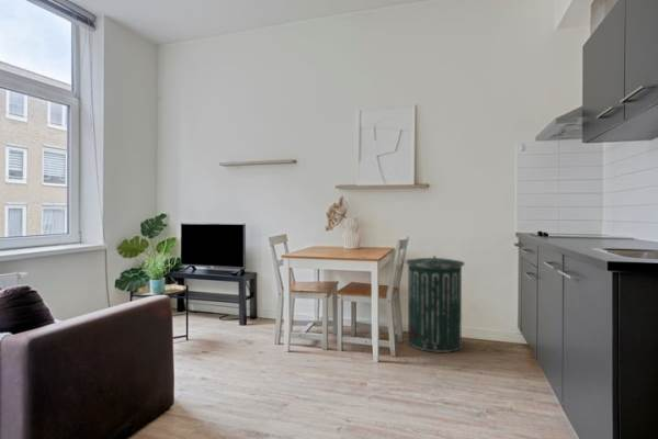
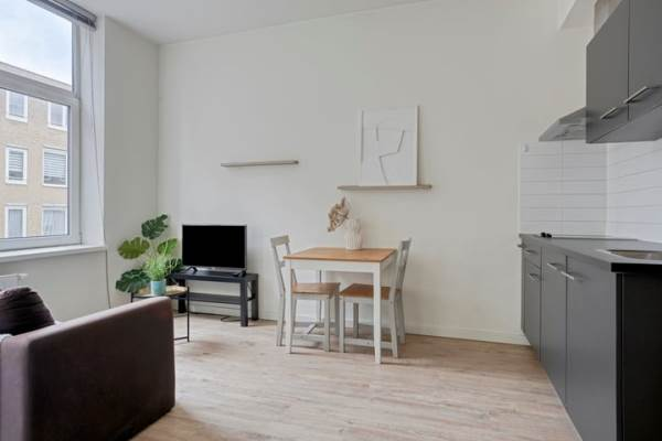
- trash can (434, 299)
